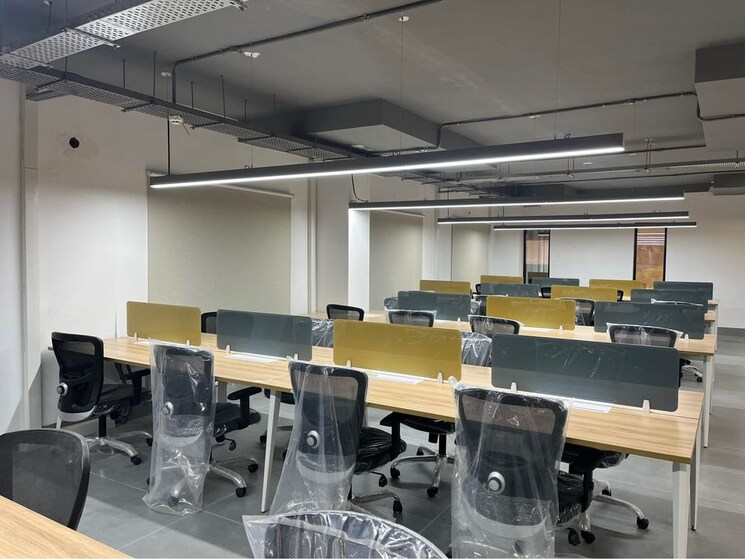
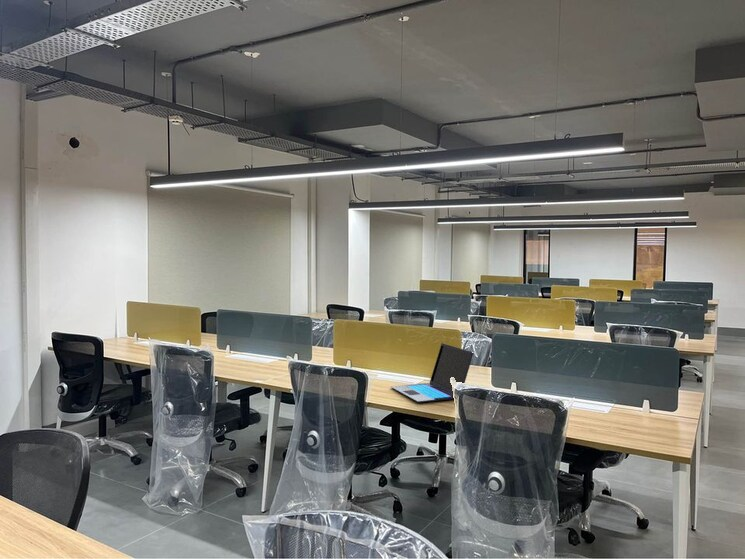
+ laptop (433, 370)
